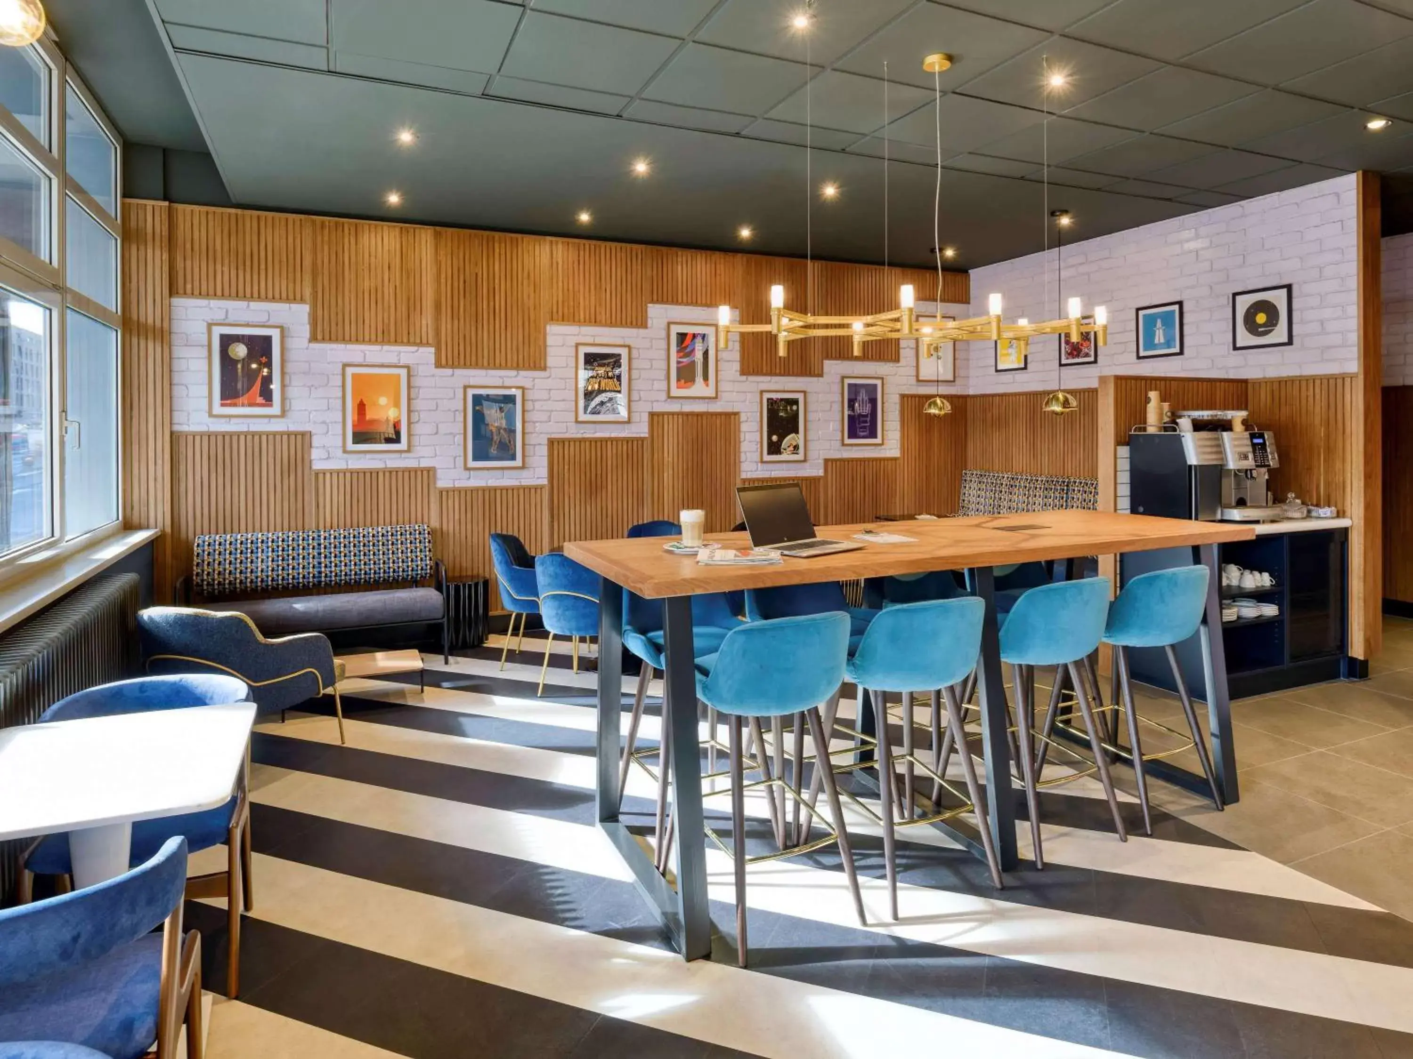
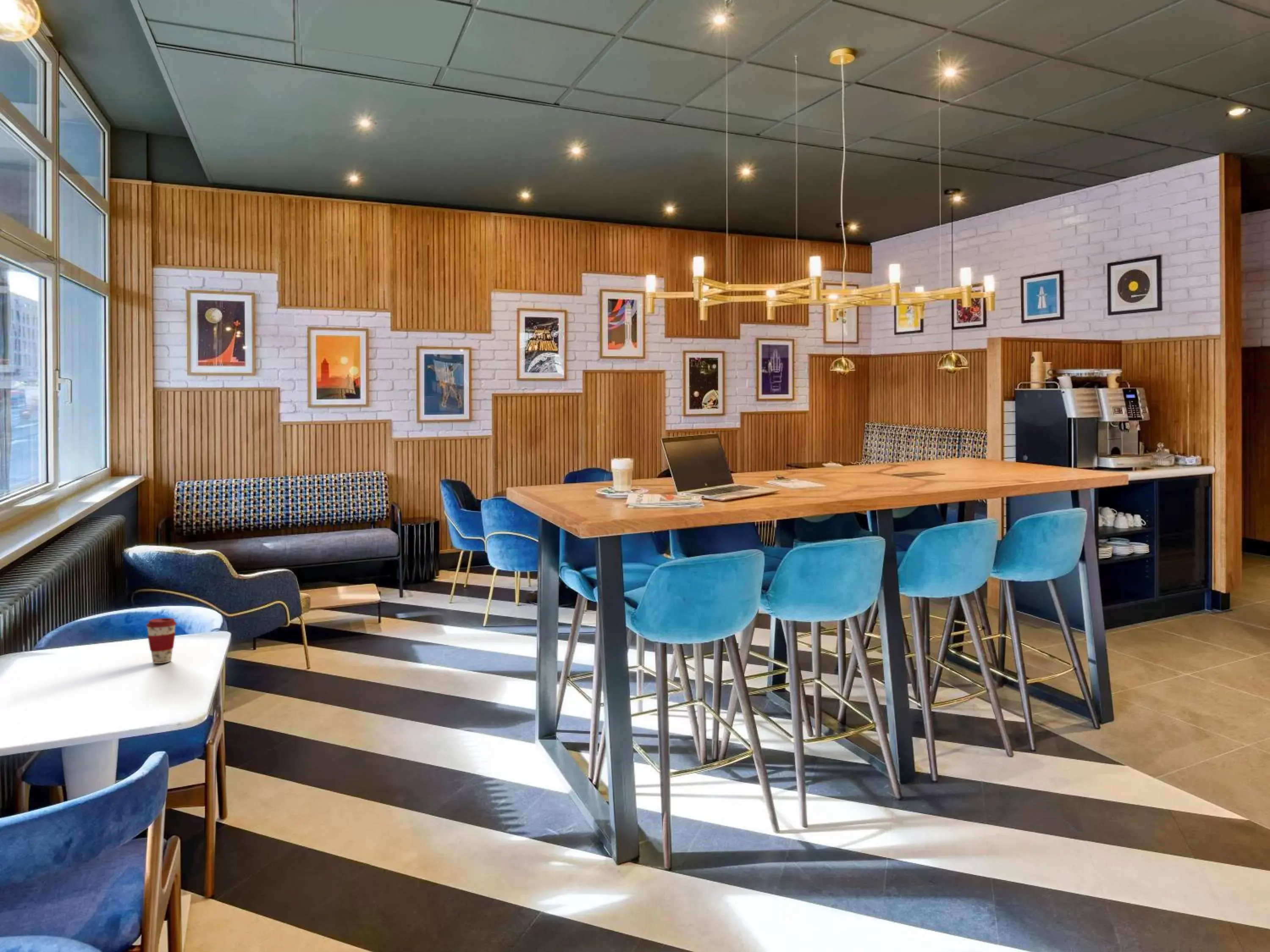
+ coffee cup (162, 641)
